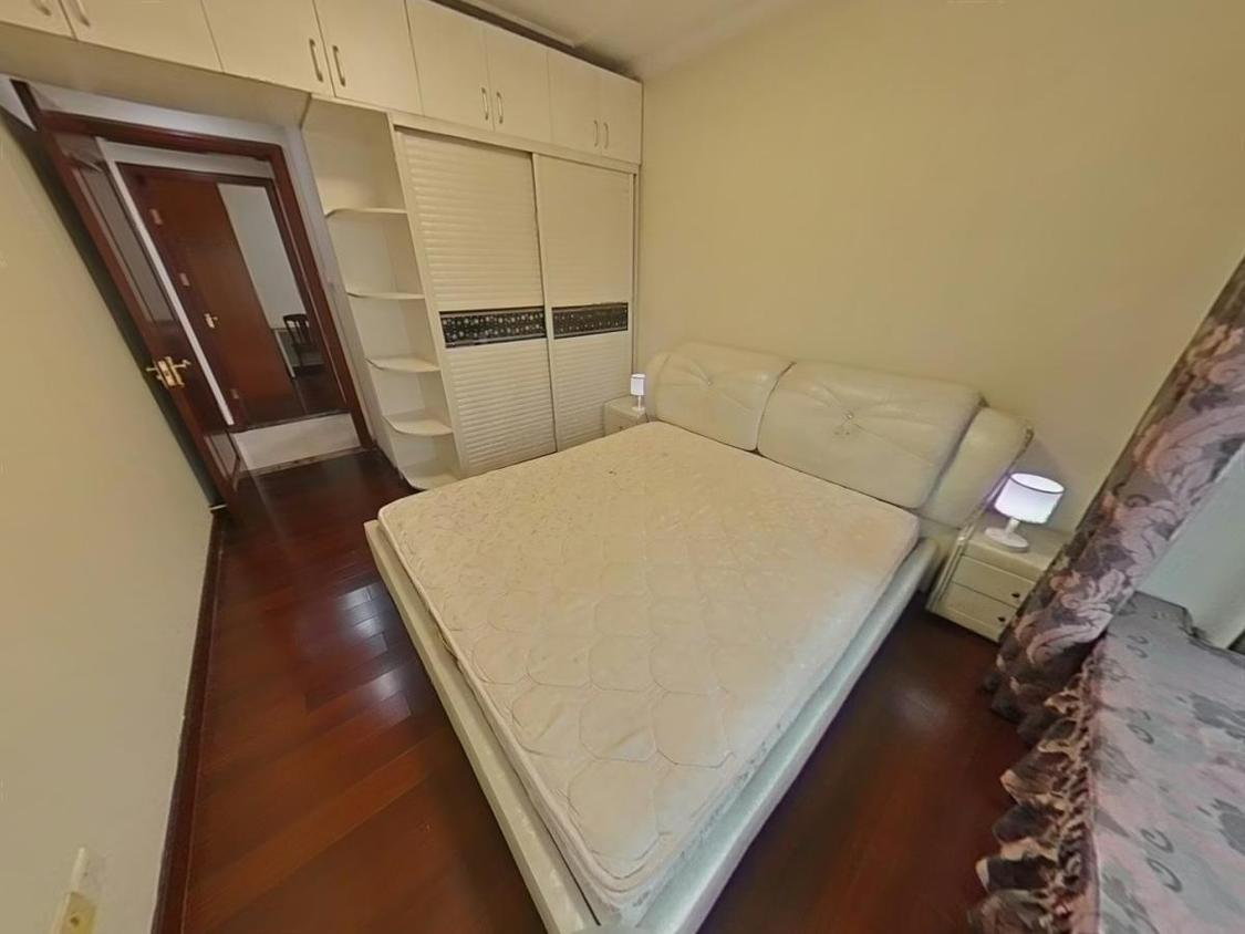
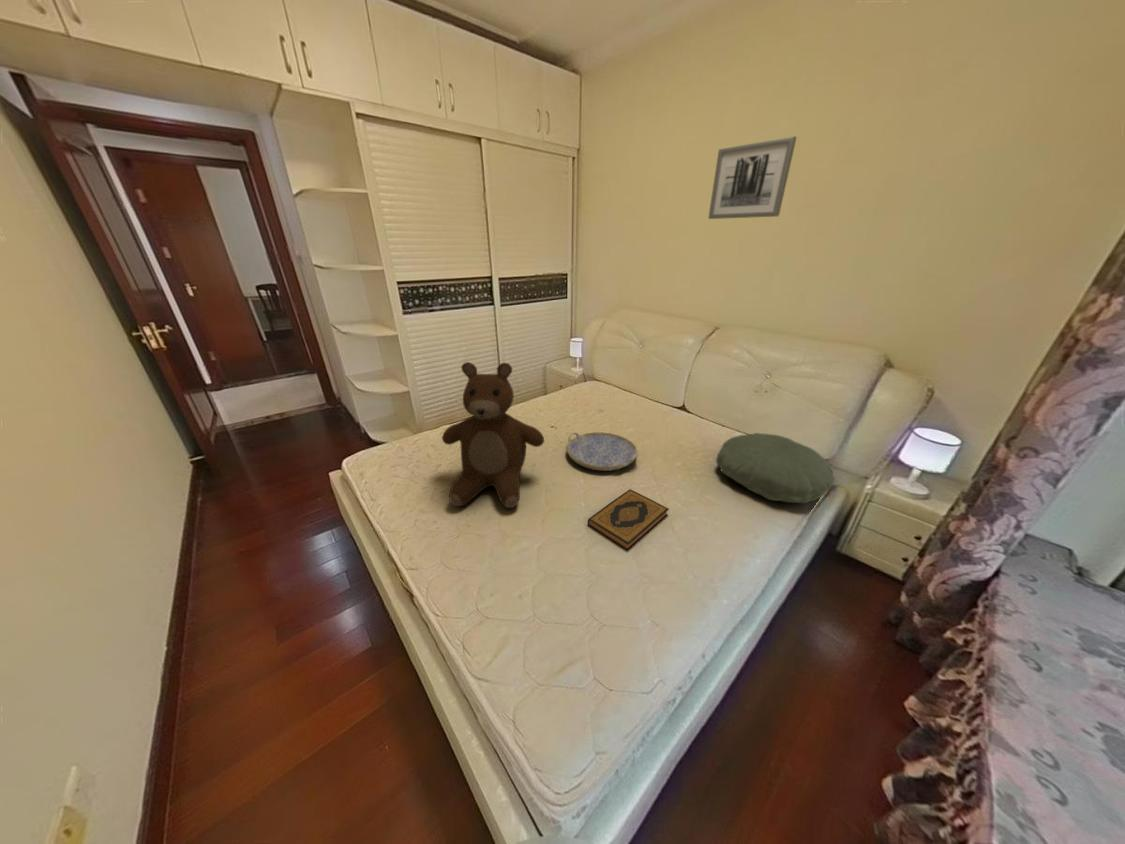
+ hardback book (628, 516)
+ wall art (748, 181)
+ pillow (773, 463)
+ bear (487, 432)
+ serving tray (601, 449)
